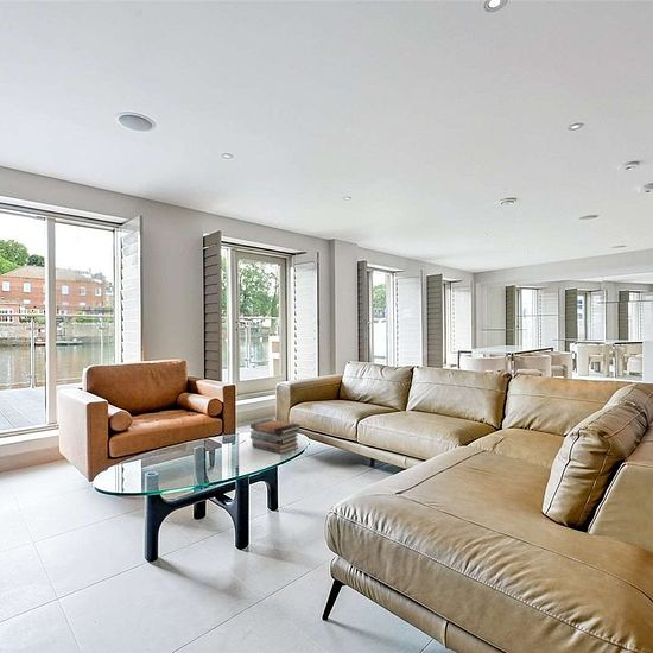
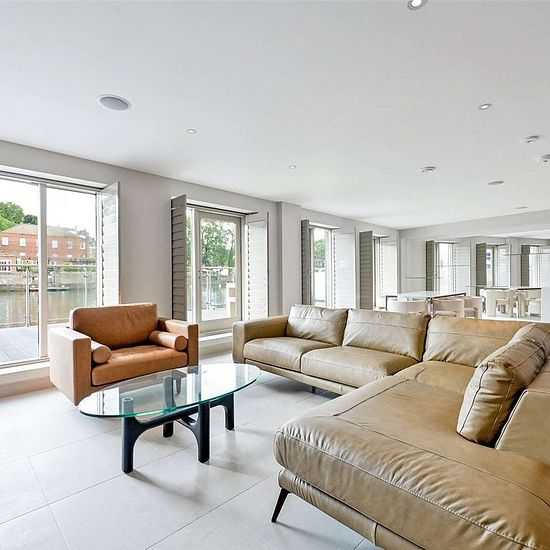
- book stack (274, 436)
